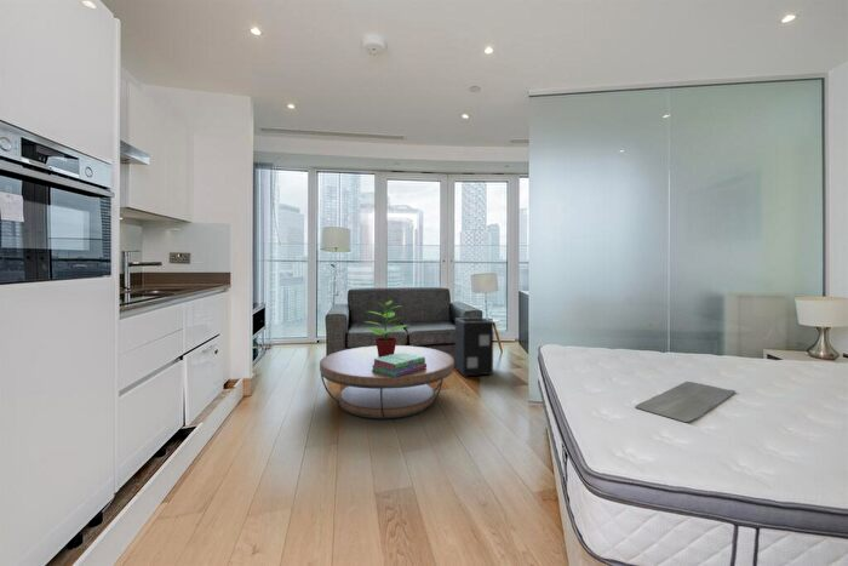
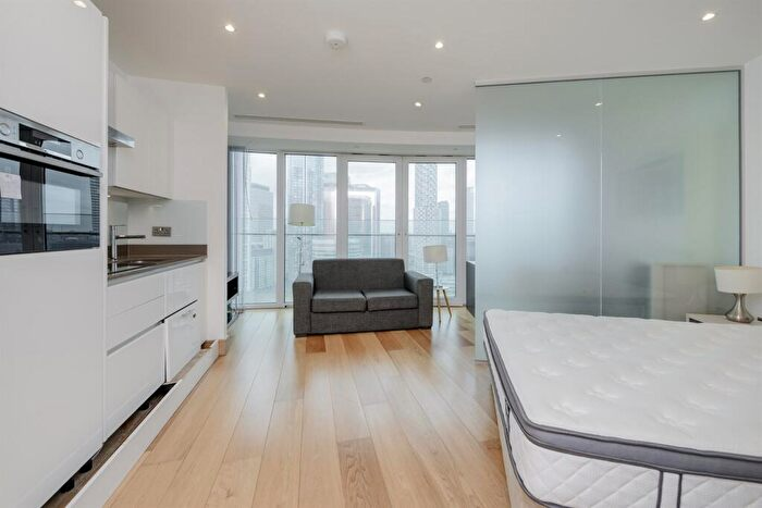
- potted plant (385, 326)
- coffee table (388, 378)
- bath mat (688, 398)
- stack of books (399, 362)
- speaker (472, 345)
